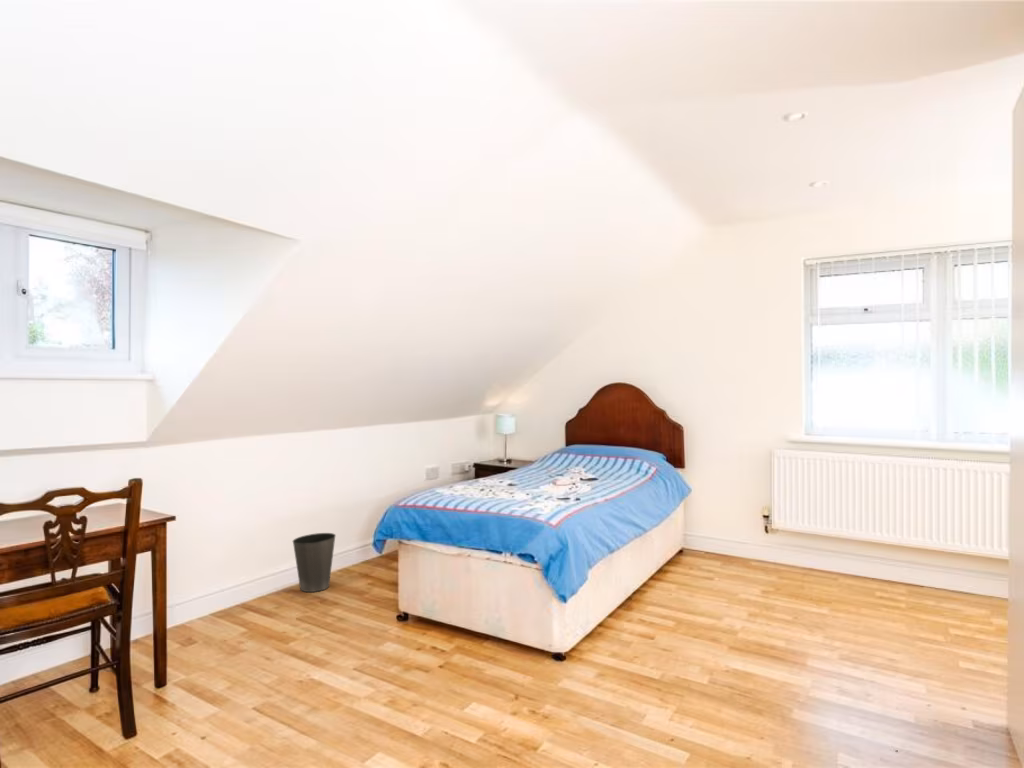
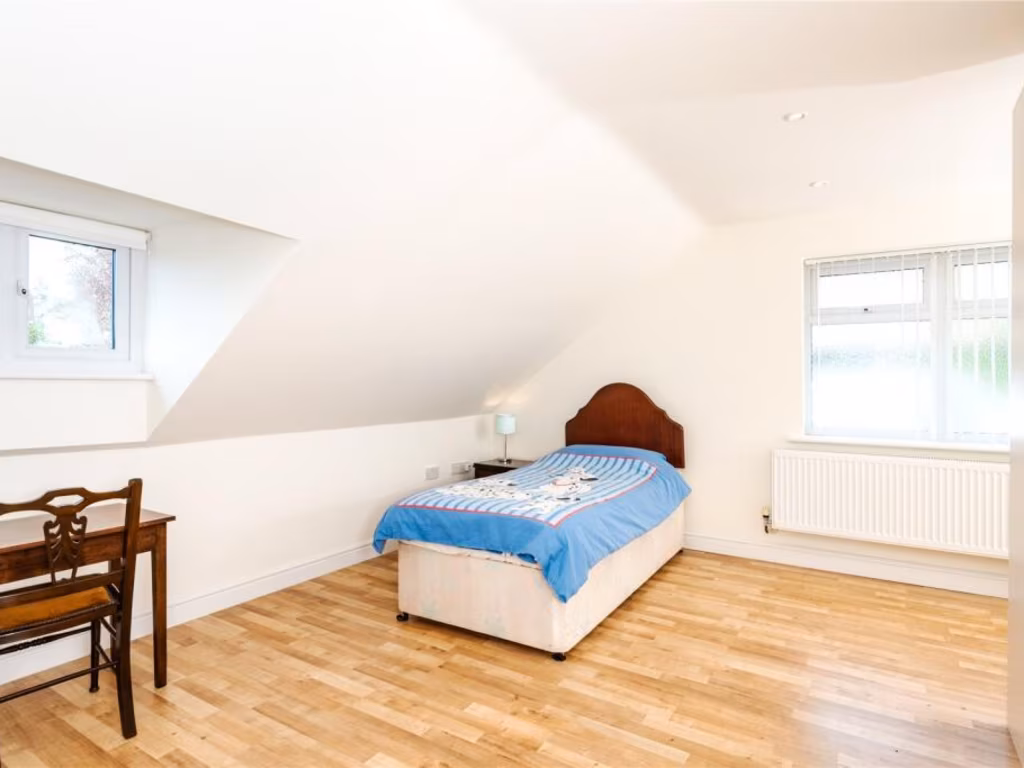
- waste basket (314, 562)
